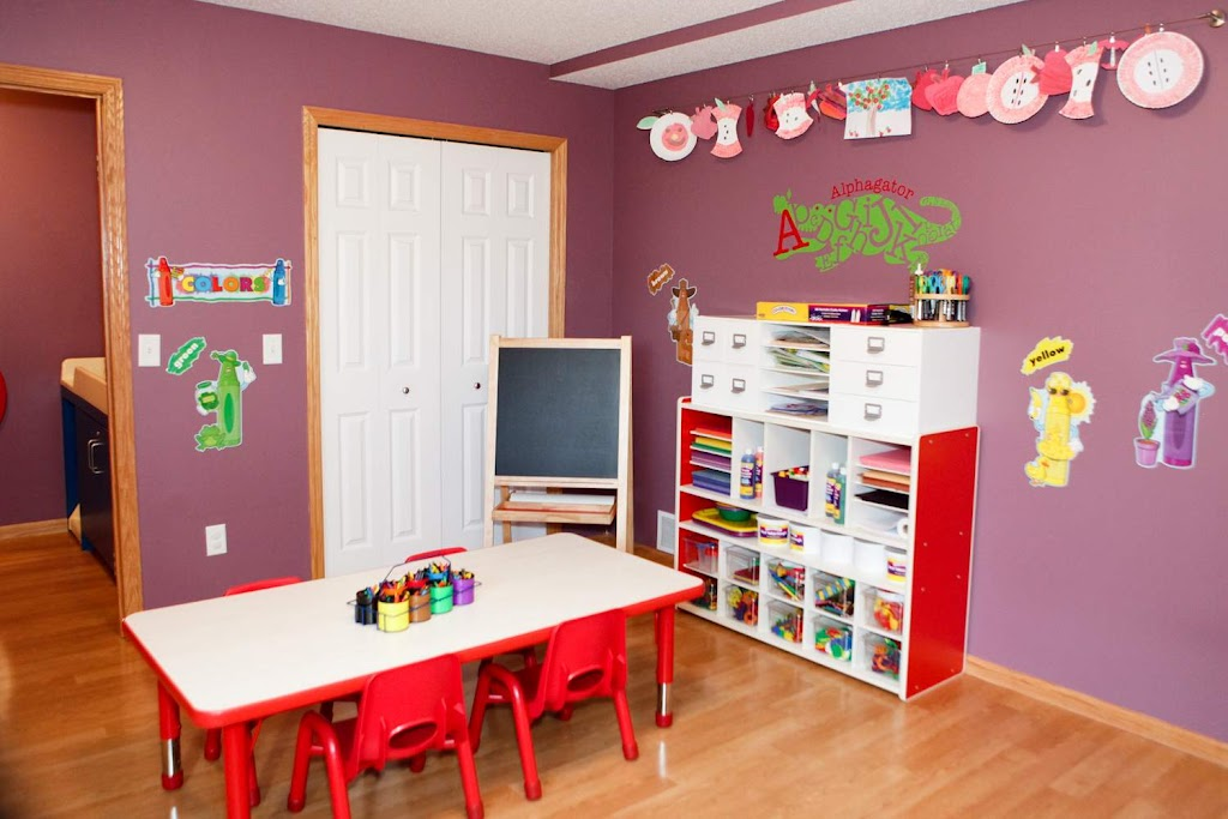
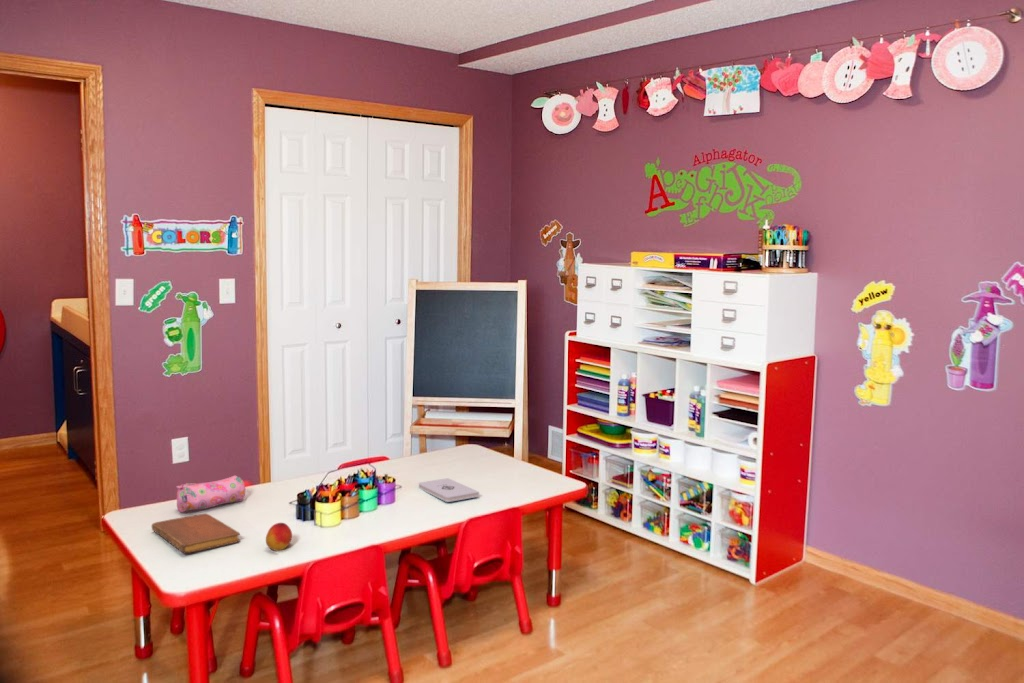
+ notepad (447, 489)
+ pencil case (210, 493)
+ notebook (195, 532)
+ peach (279, 536)
